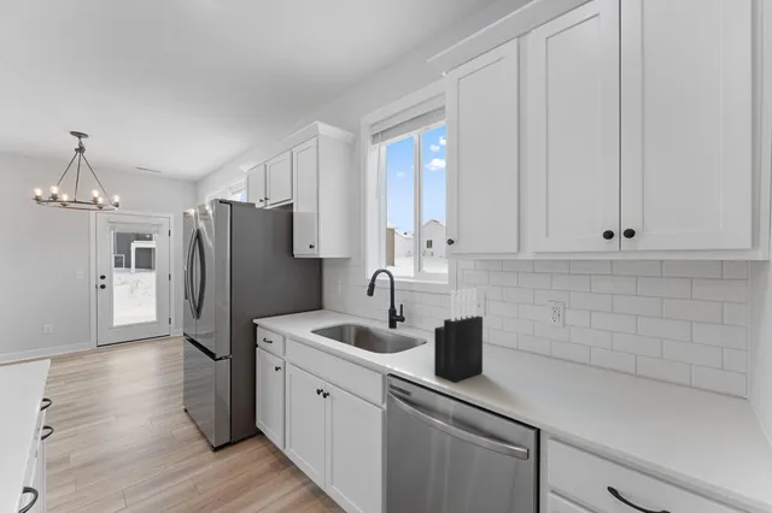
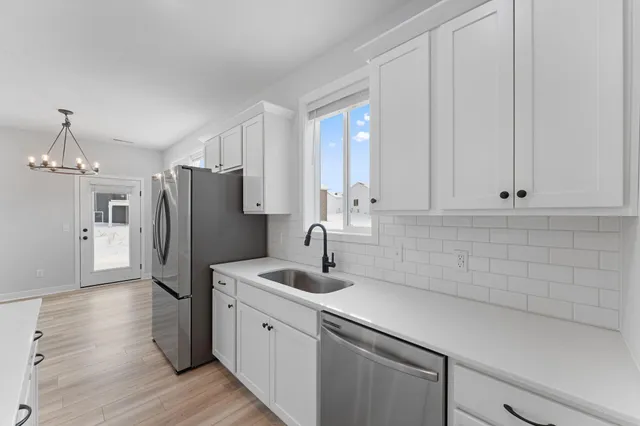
- knife block (456, 330)
